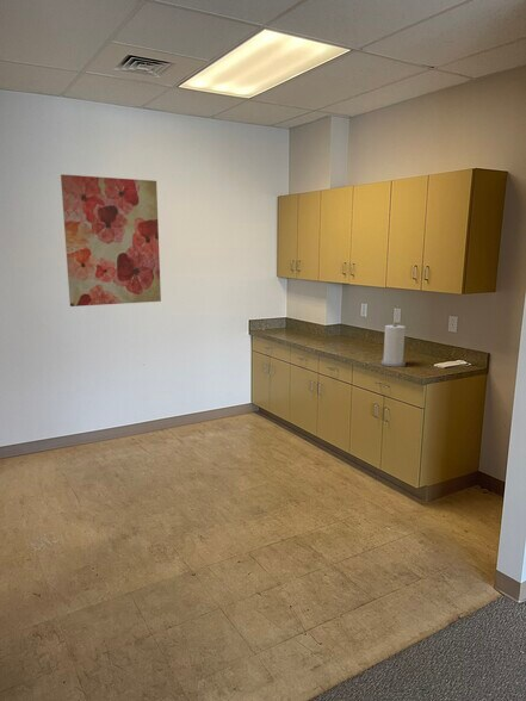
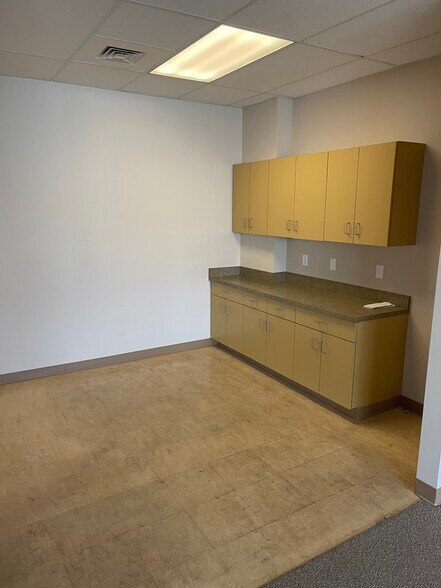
- paper towel (394, 342)
- wall art (113, 242)
